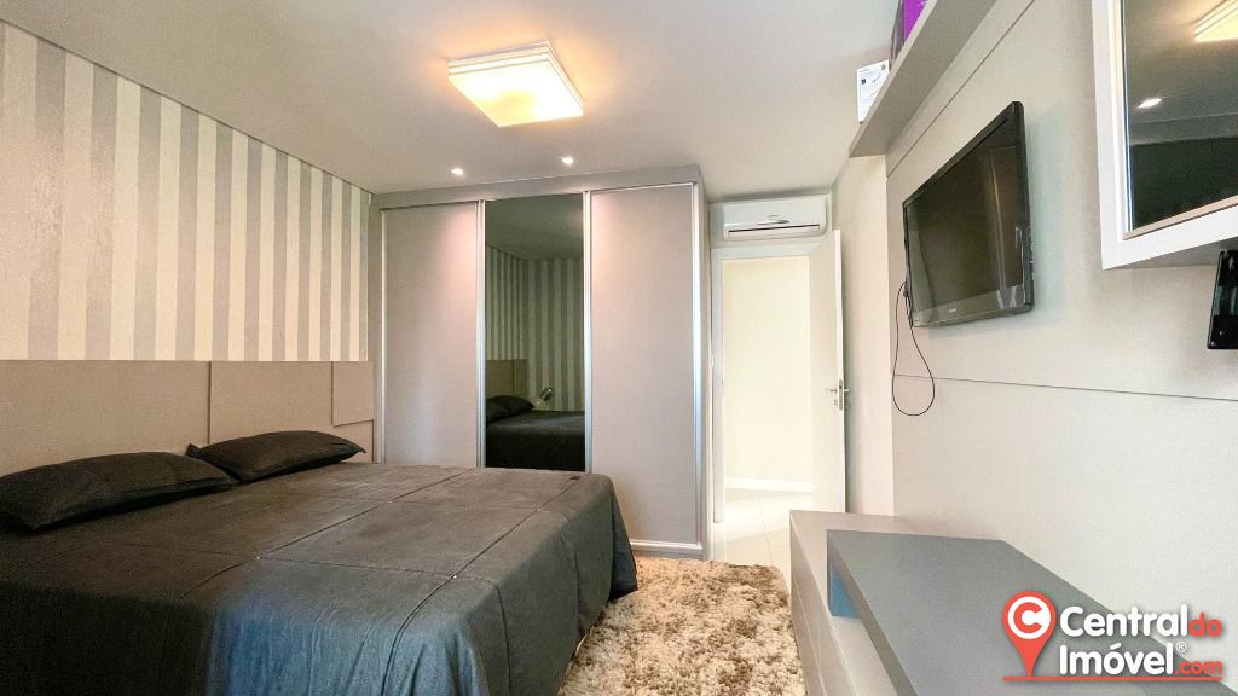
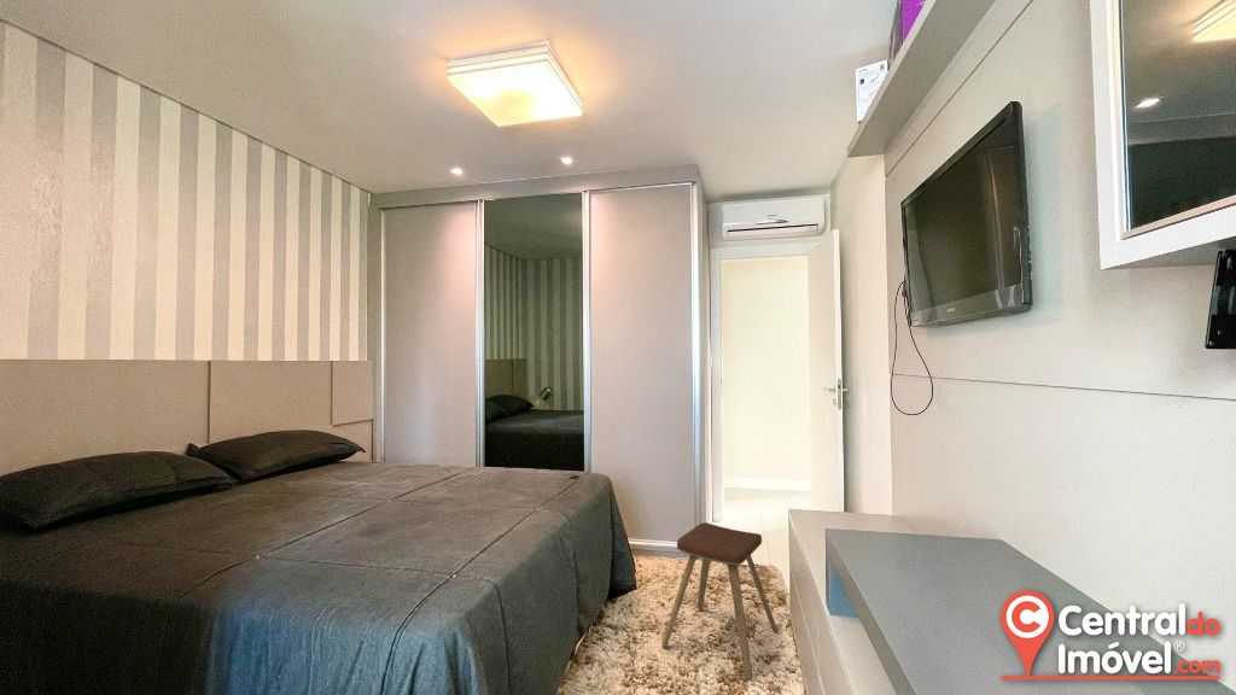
+ music stool (730, 584)
